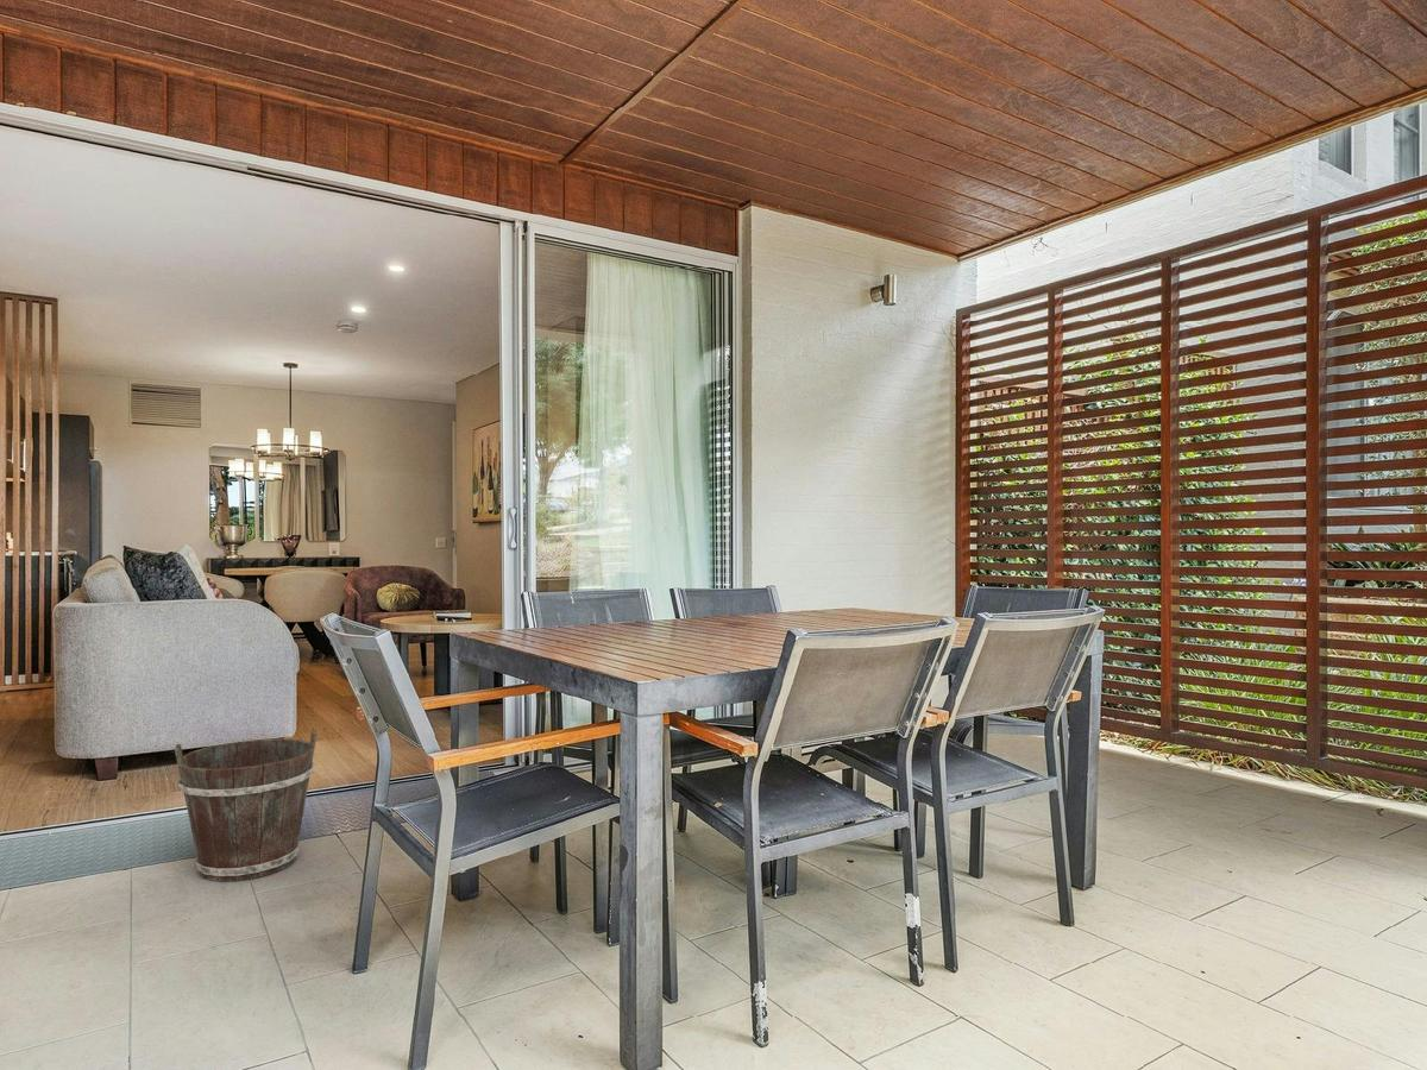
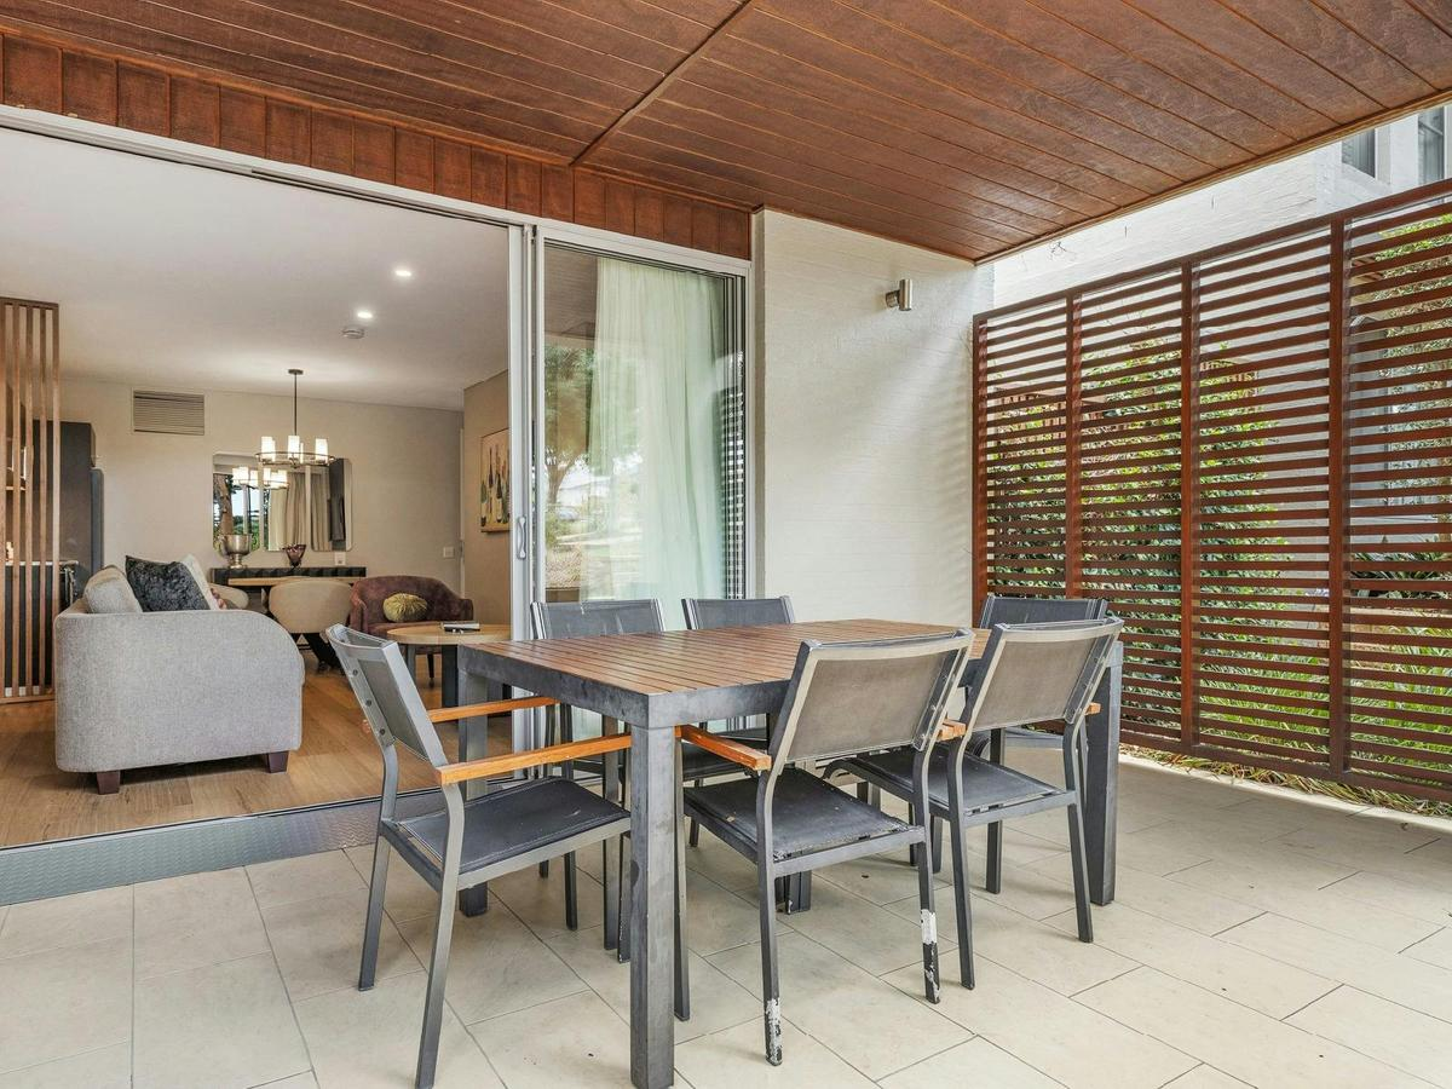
- bucket (249, 801)
